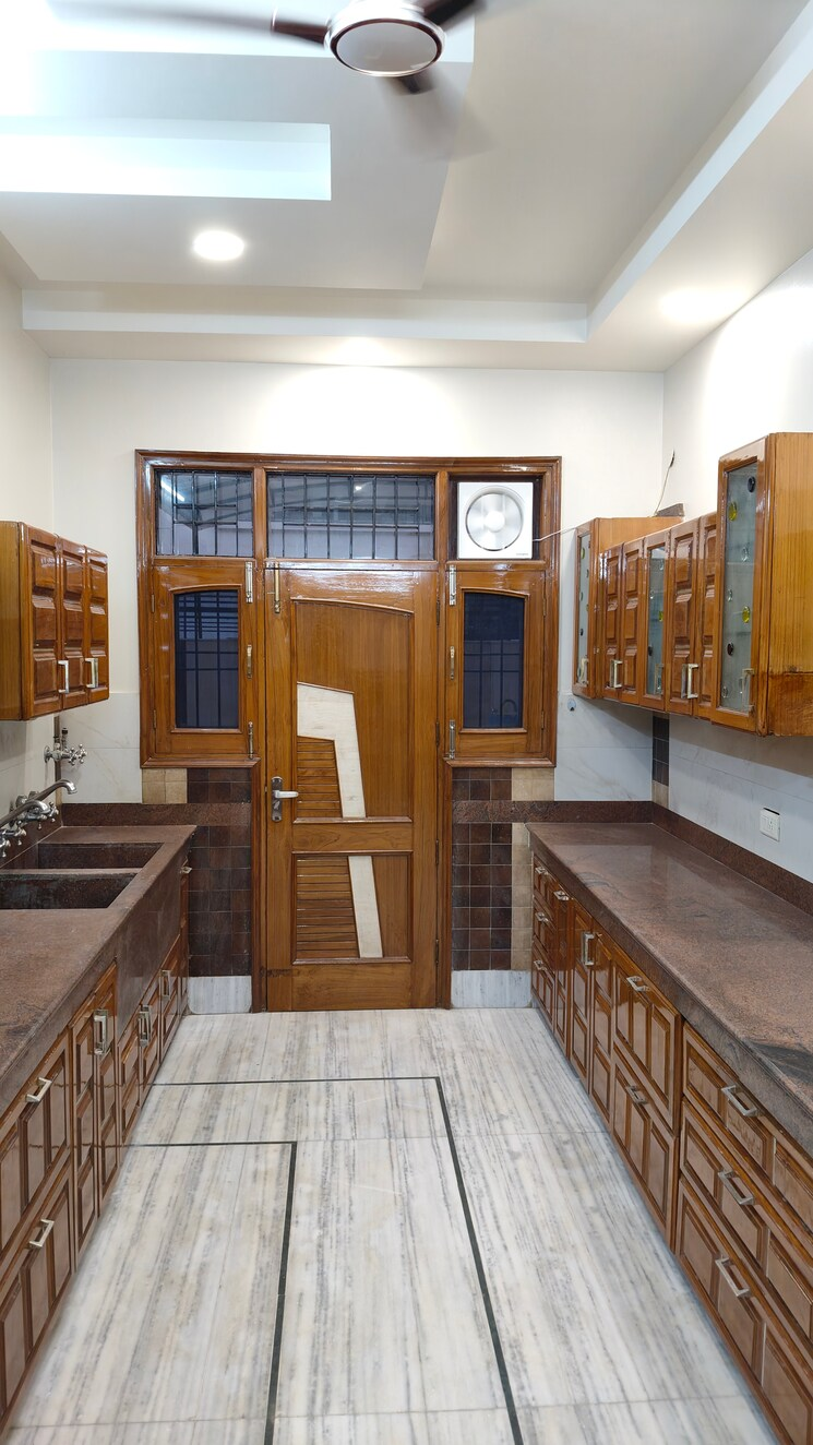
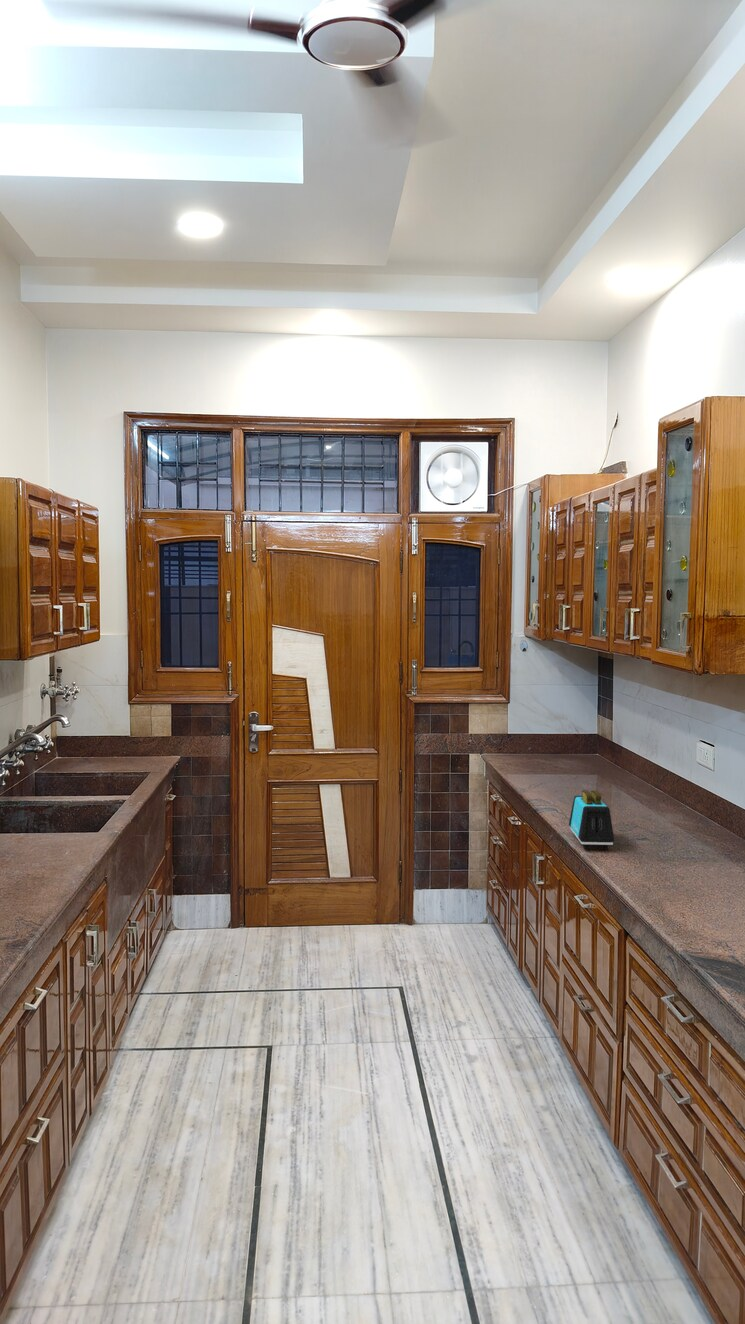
+ toaster (591, 816)
